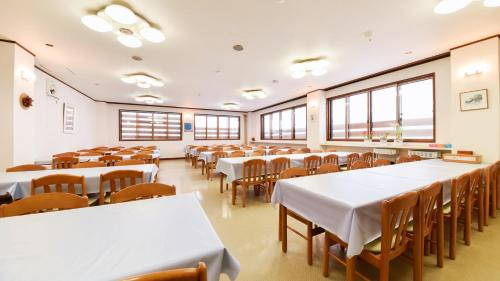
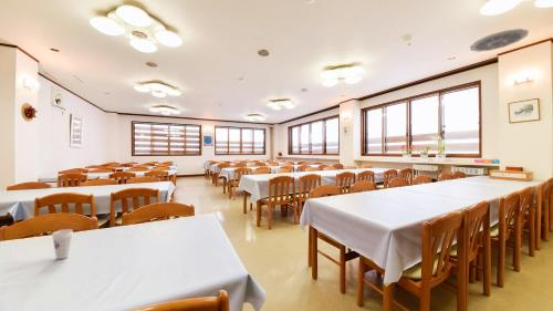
+ cup (62, 243)
+ ceiling vent (497, 42)
